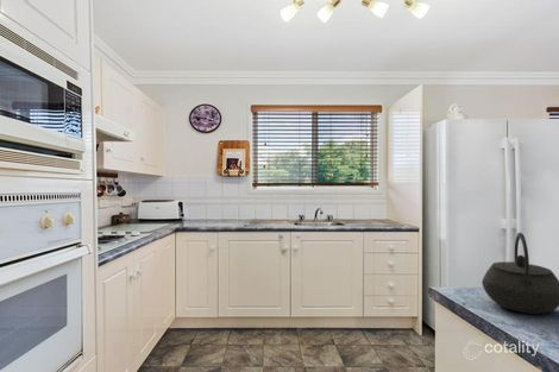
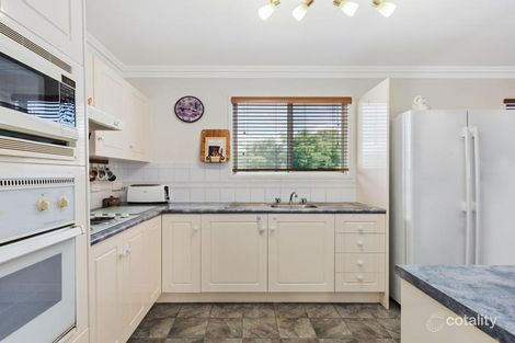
- kettle (520, 269)
